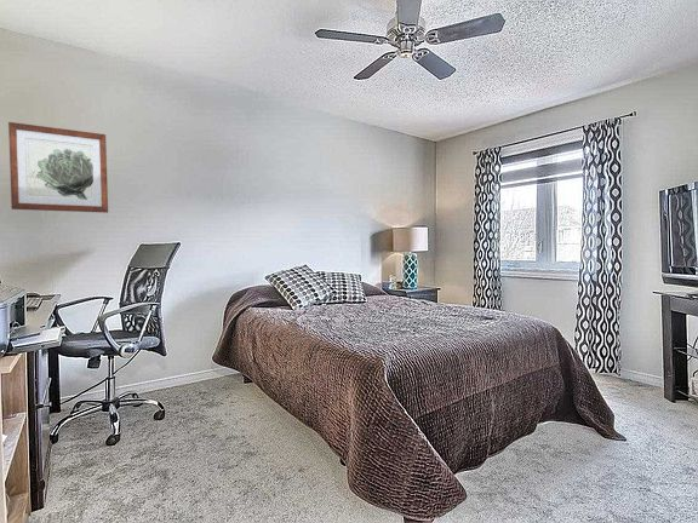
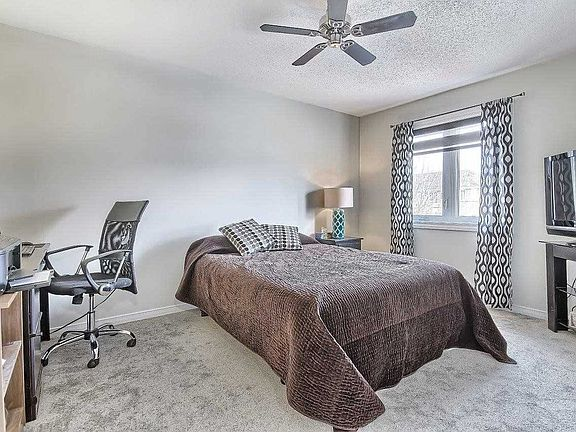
- wall art (61, 169)
